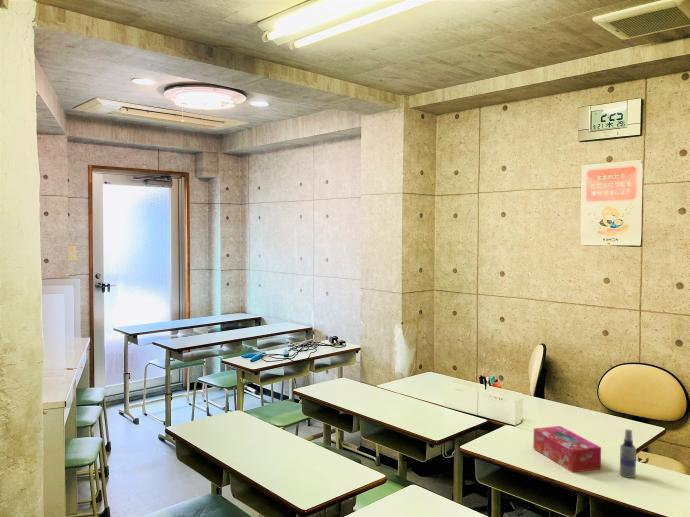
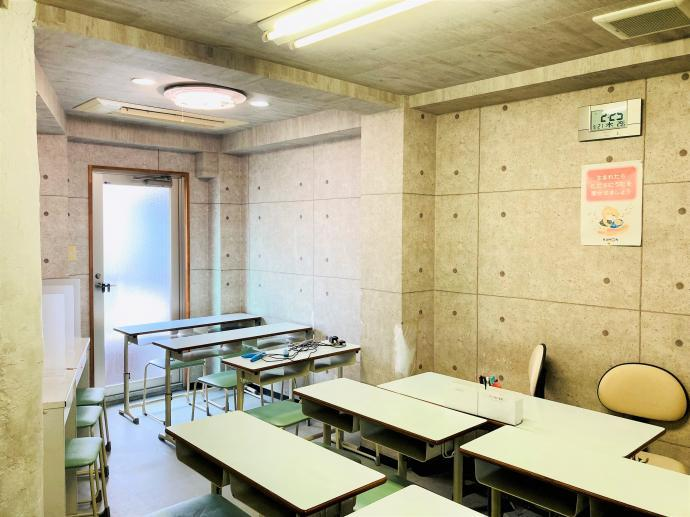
- spray bottle (628, 452)
- tissue box (565, 447)
